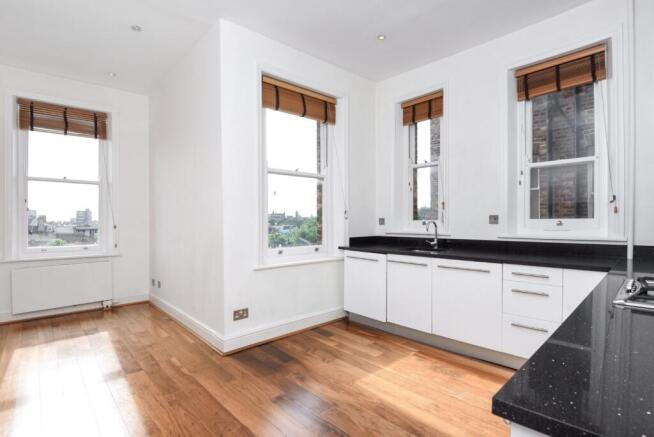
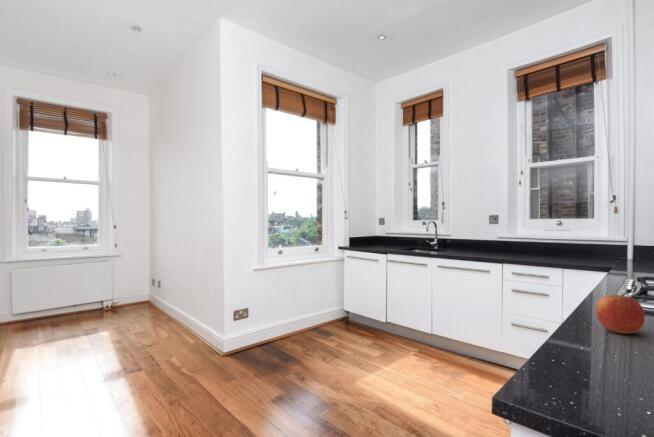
+ apple (619, 311)
